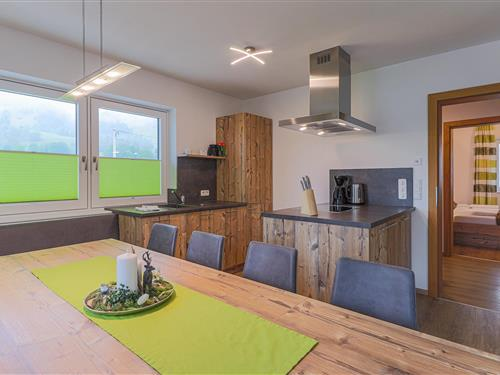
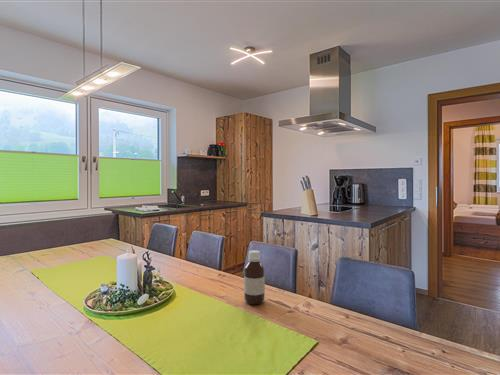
+ bottle (254, 276)
